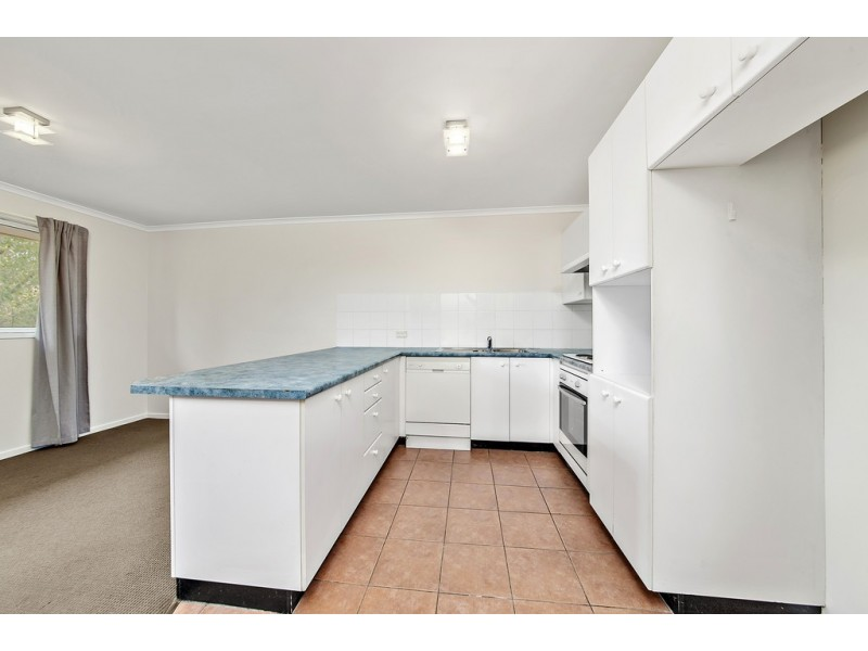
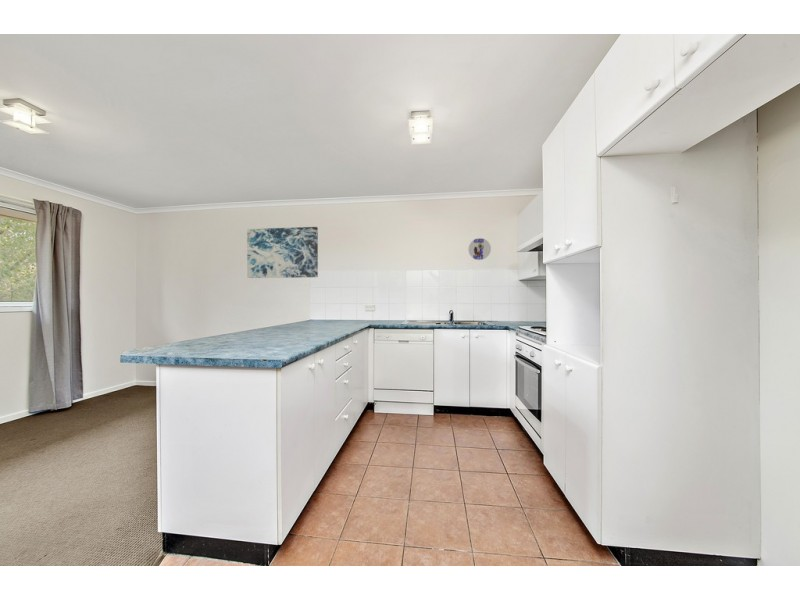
+ wall art (282, 252)
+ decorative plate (479, 249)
